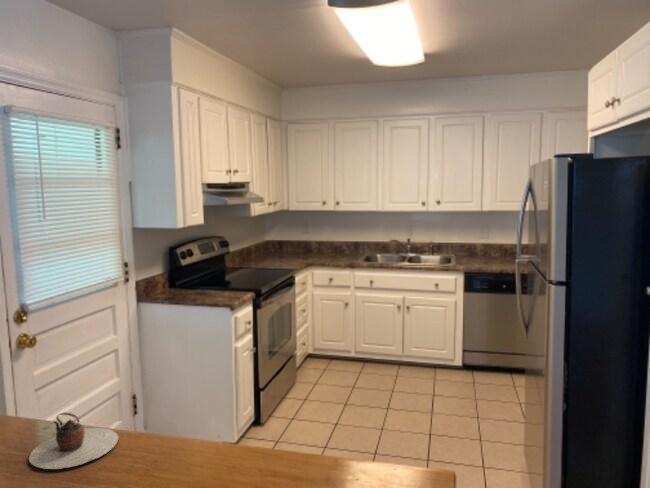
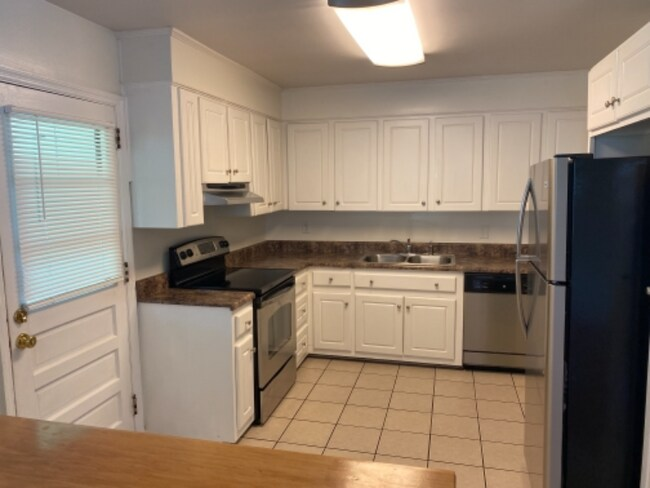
- teapot (74, 429)
